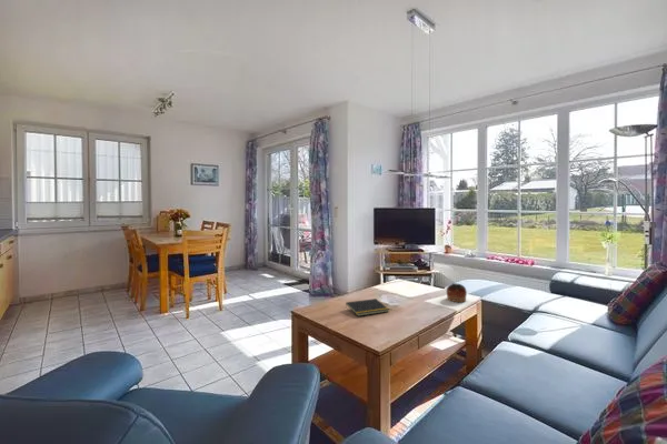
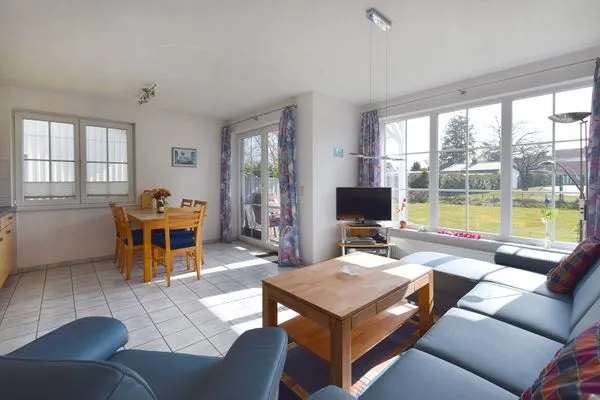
- bowl (456, 292)
- notepad (367, 306)
